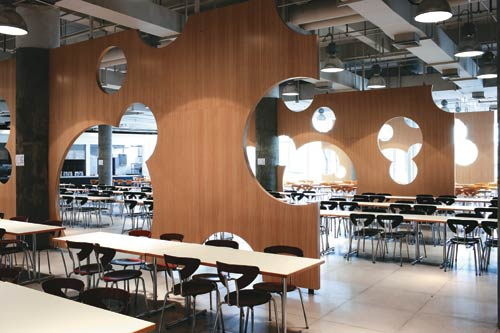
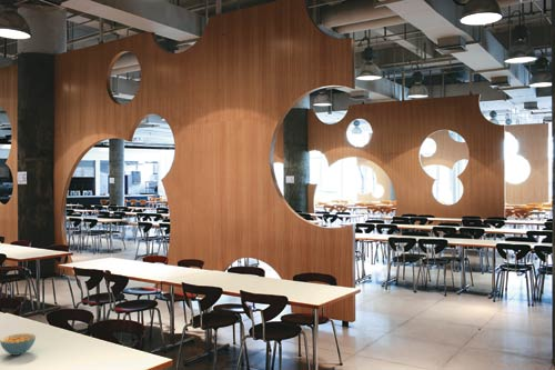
+ cereal bowl (18, 346)
